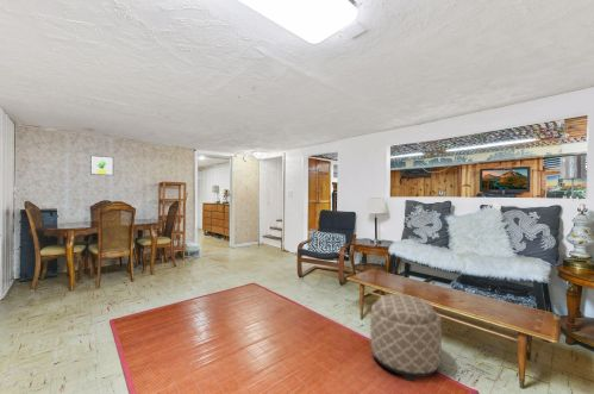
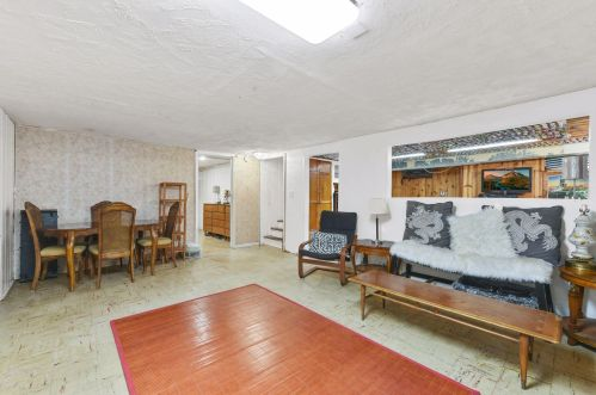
- ottoman (404, 331)
- wall art (101, 165)
